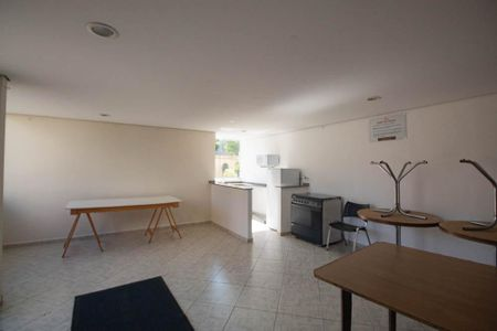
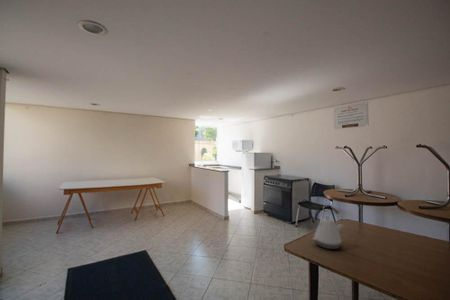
+ kettle (328, 225)
